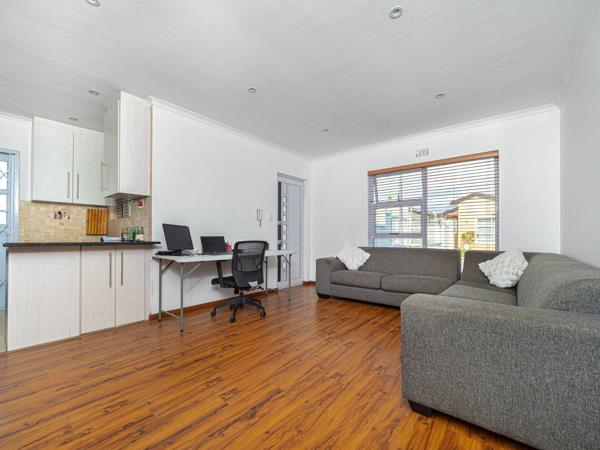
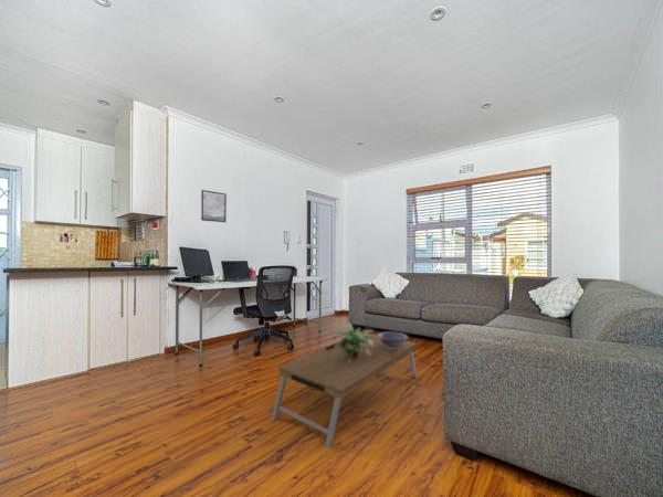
+ decorative bowl (392, 339)
+ coffee table (355, 372)
+ potted plant (352, 337)
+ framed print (213, 207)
